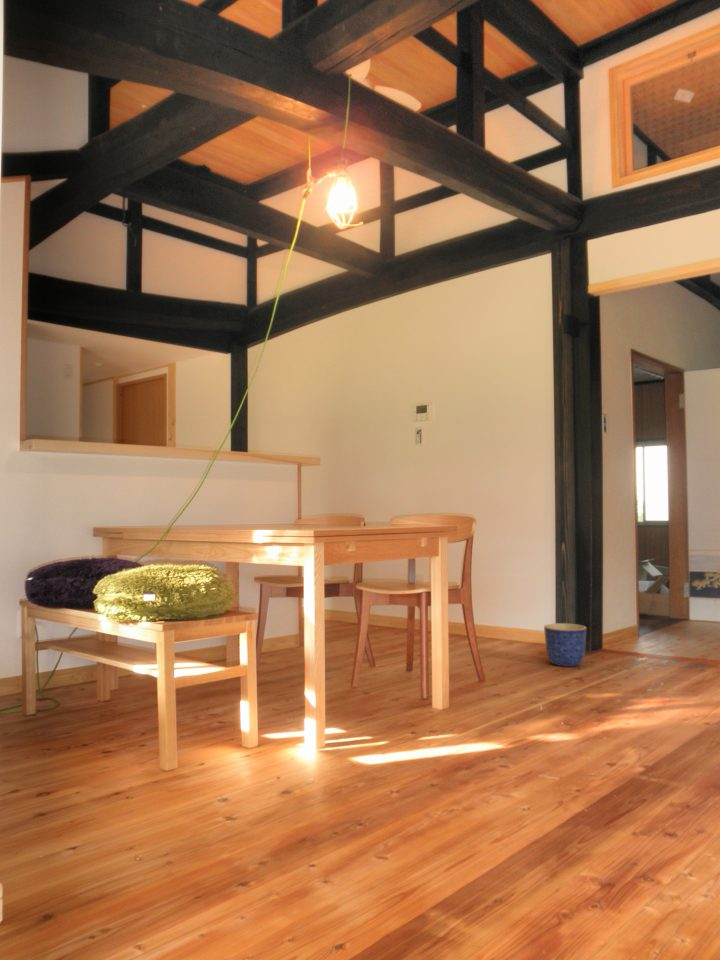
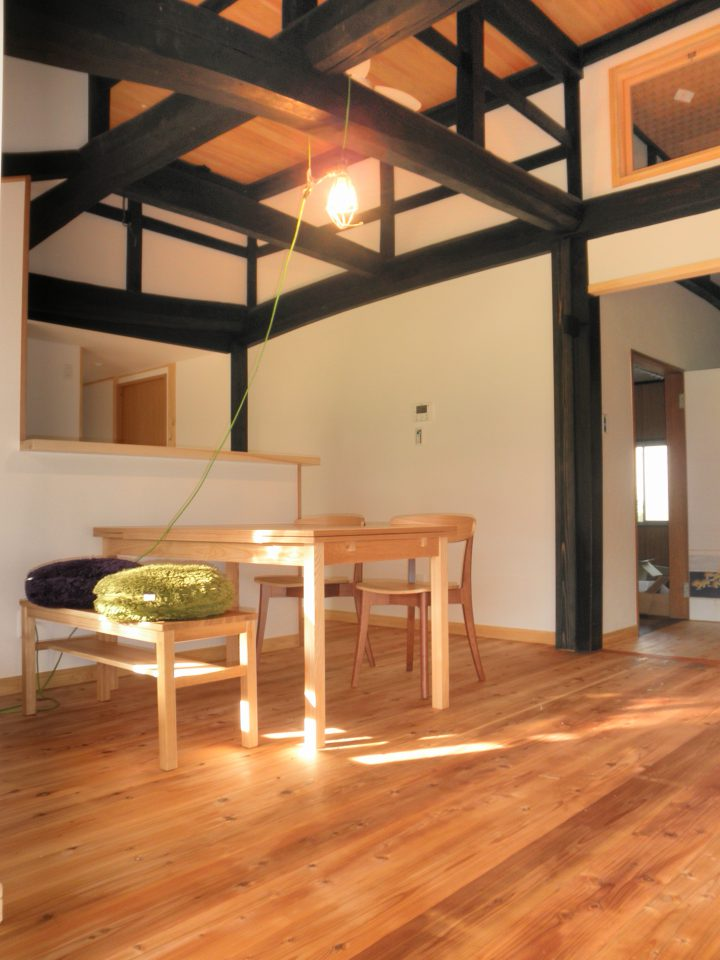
- planter (565, 645)
